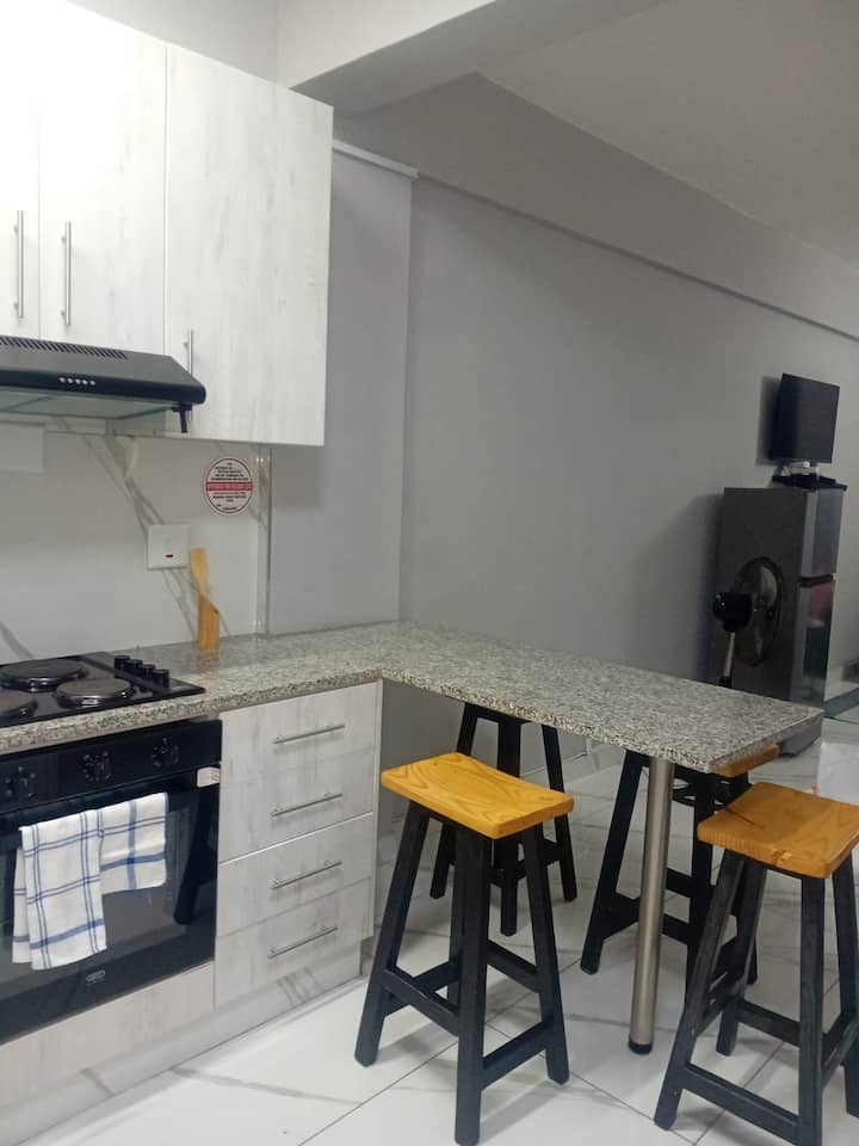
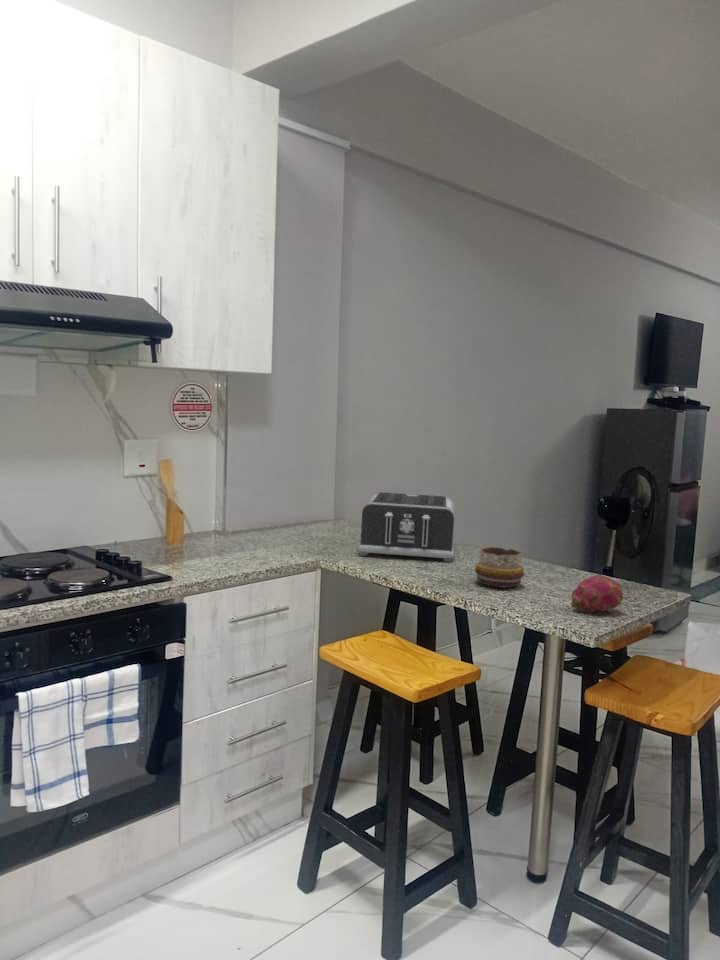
+ decorative bowl (499, 567)
+ fruit (597, 592)
+ toaster (409, 524)
